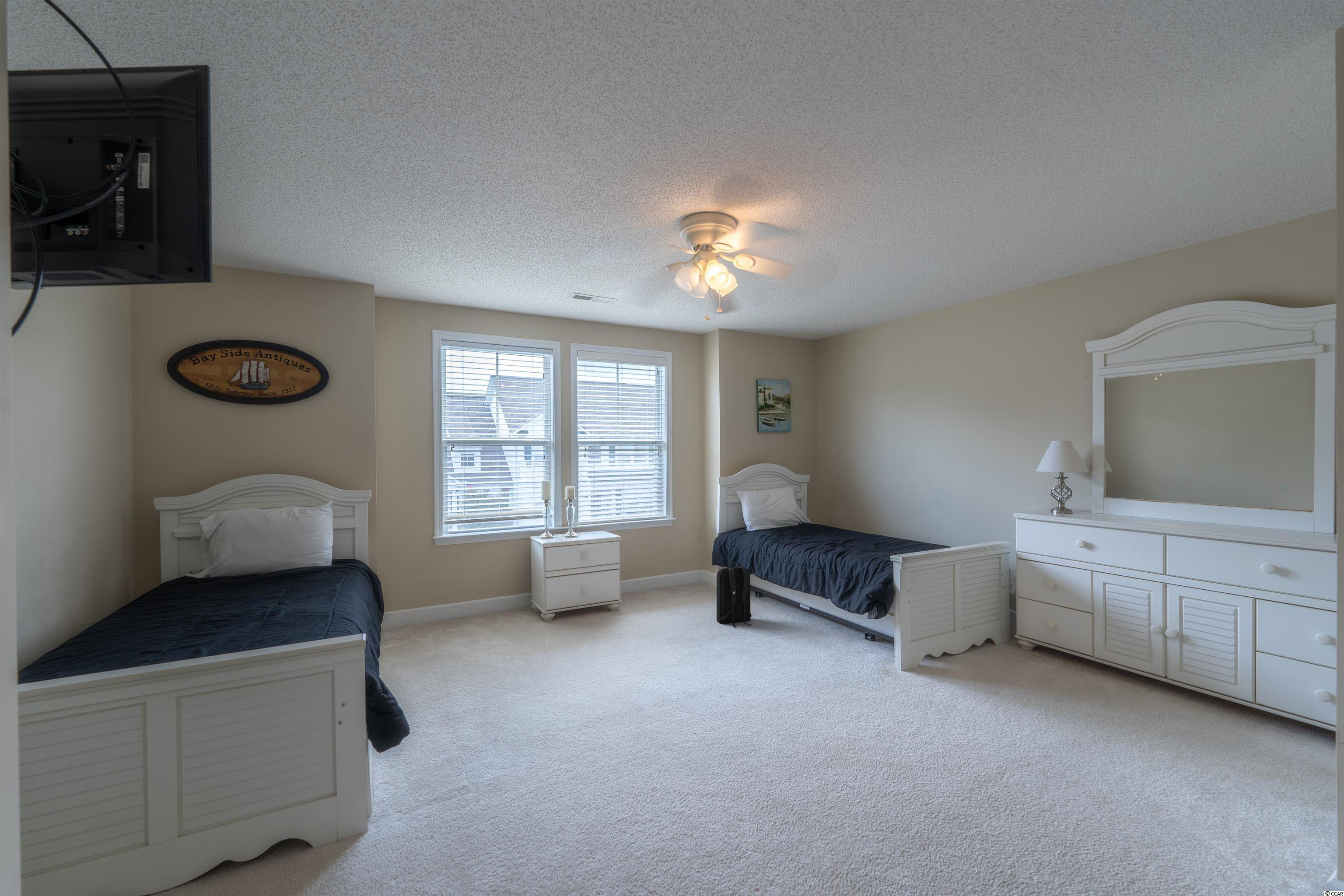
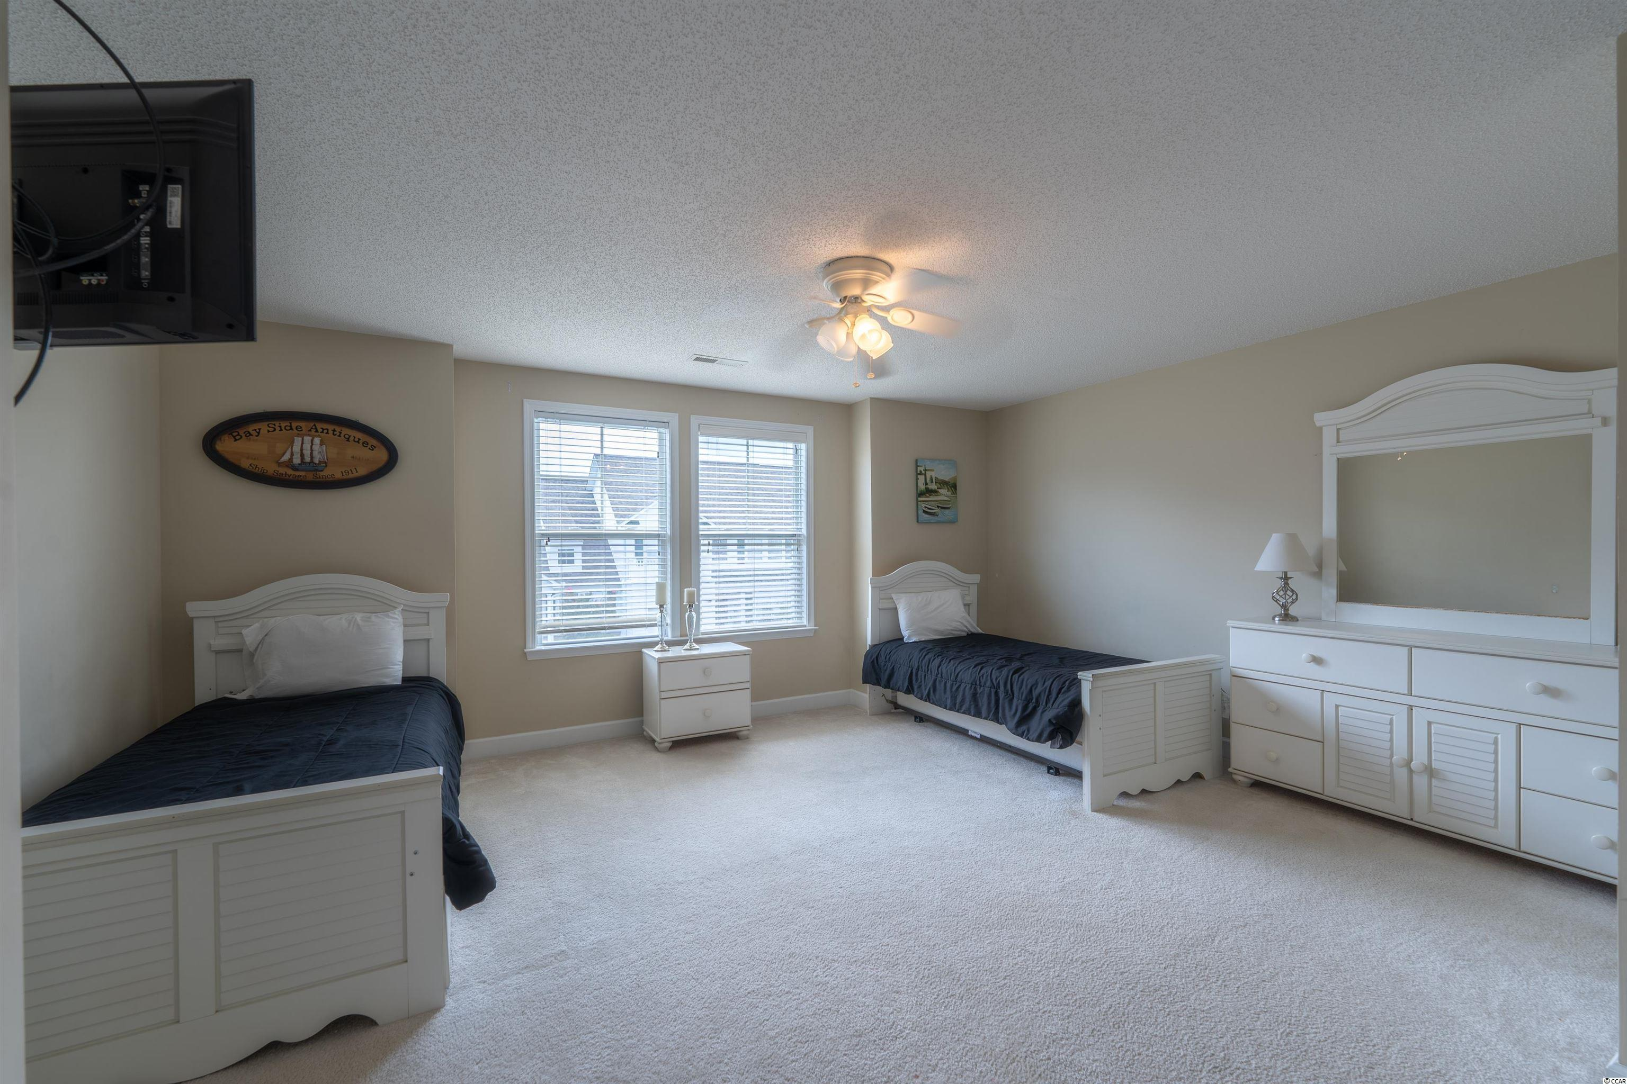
- backpack (736, 592)
